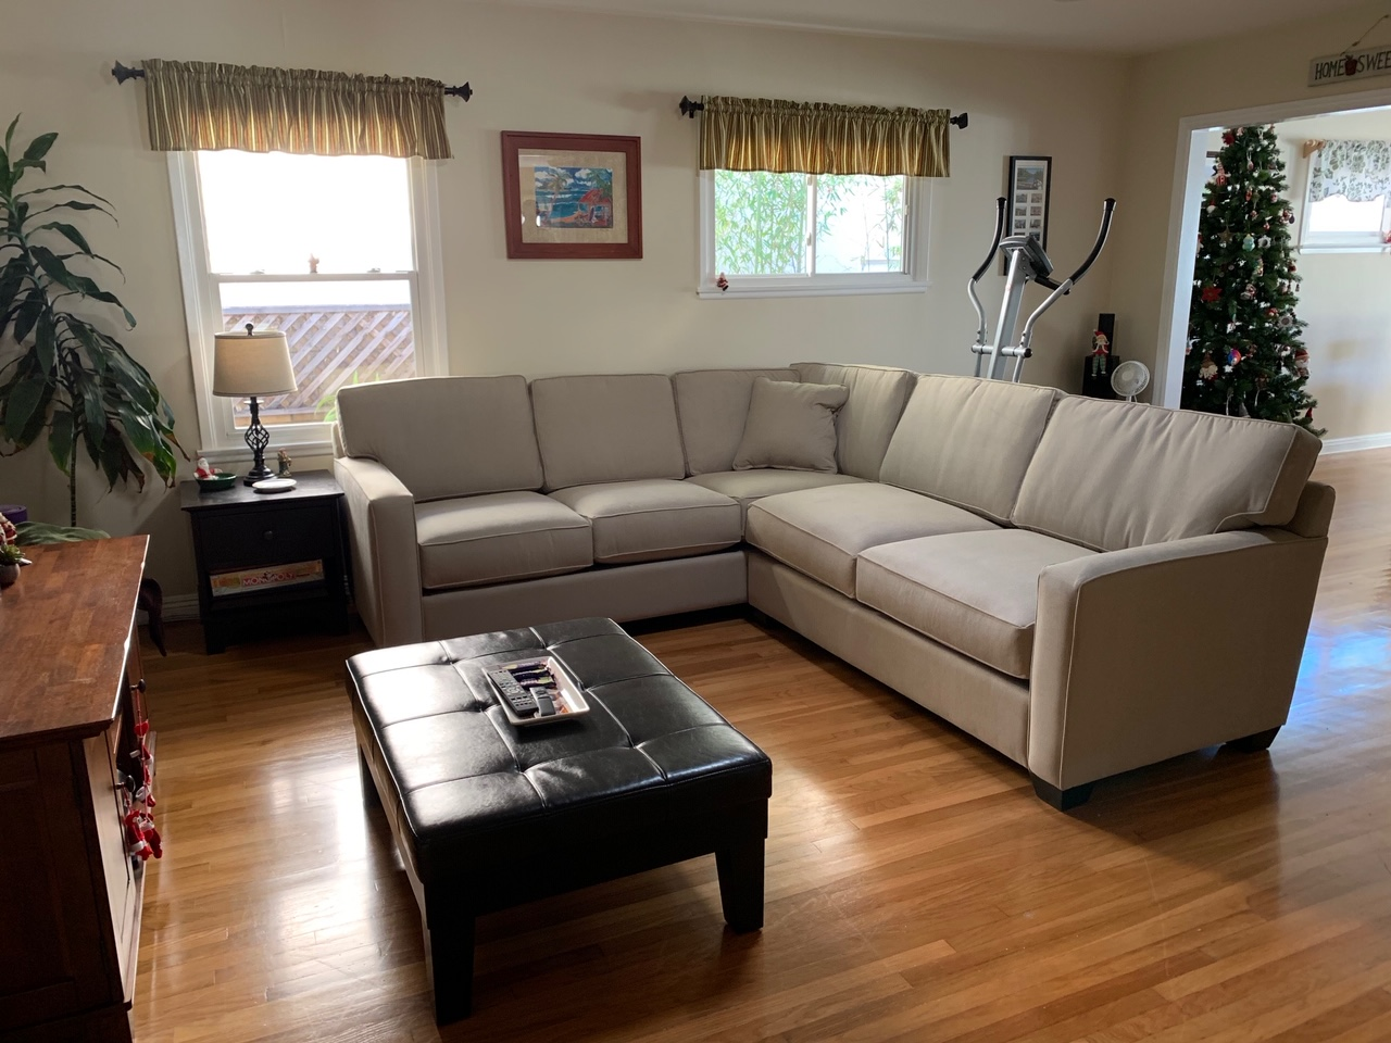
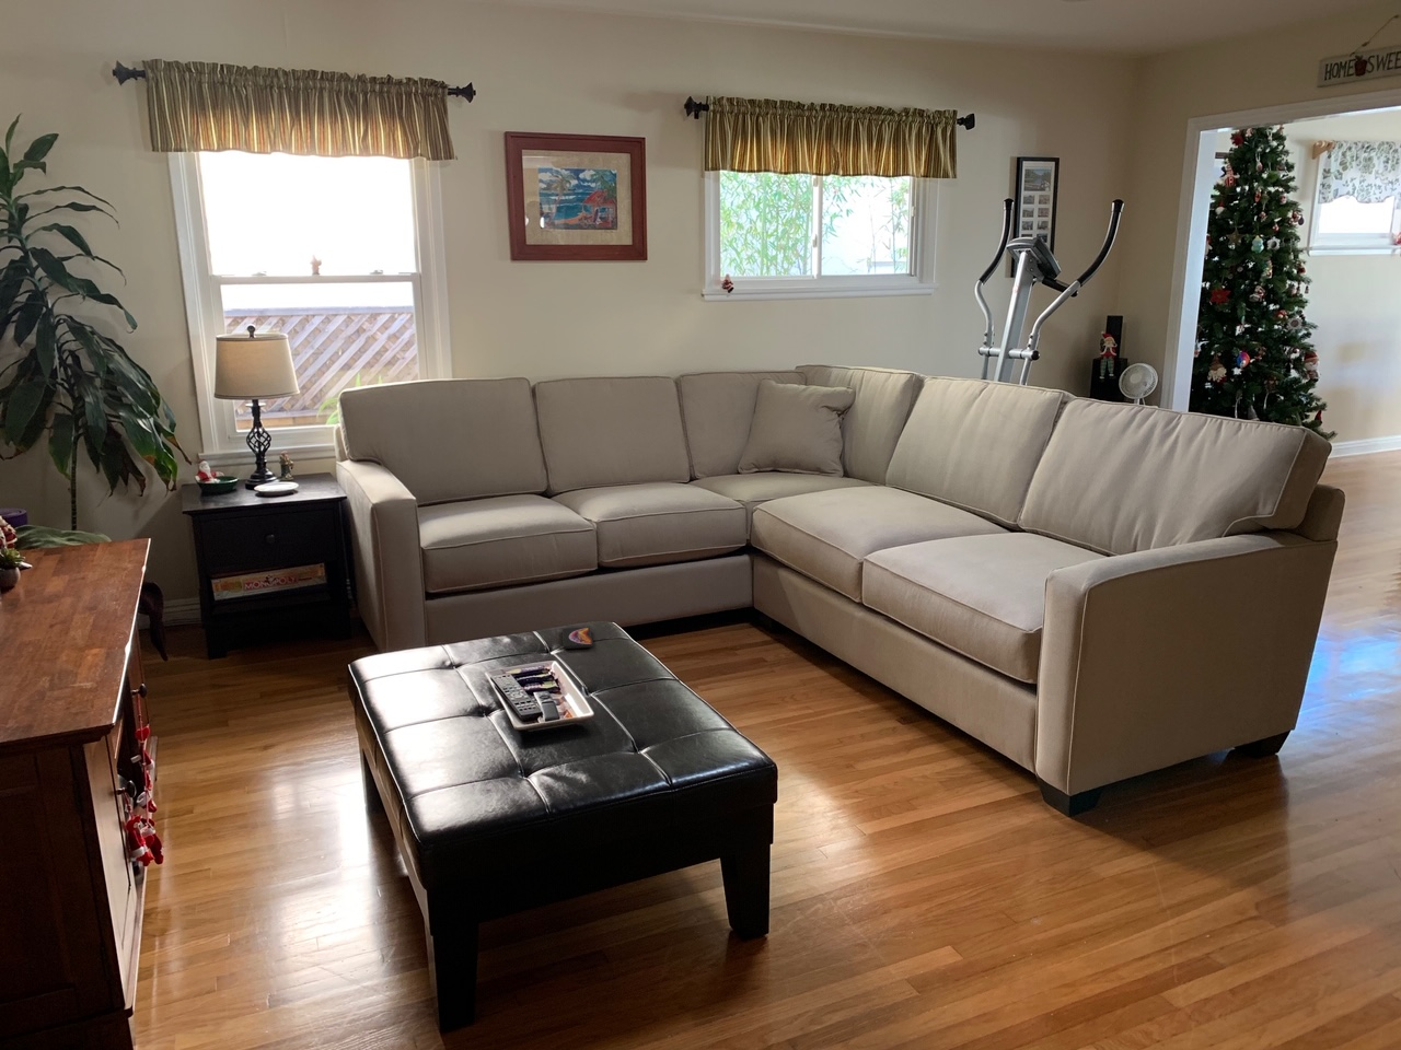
+ smartphone (577, 636)
